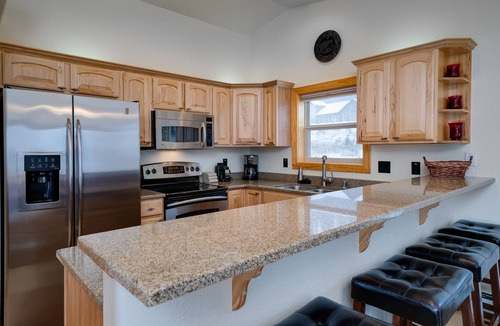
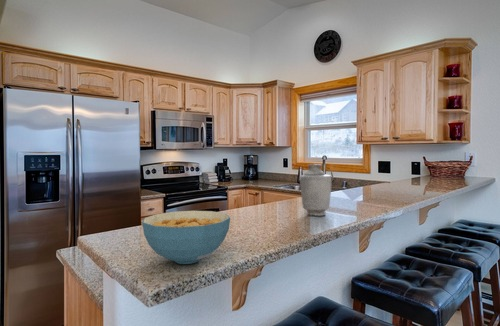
+ cereal bowl (187, 238)
+ vase (315, 189)
